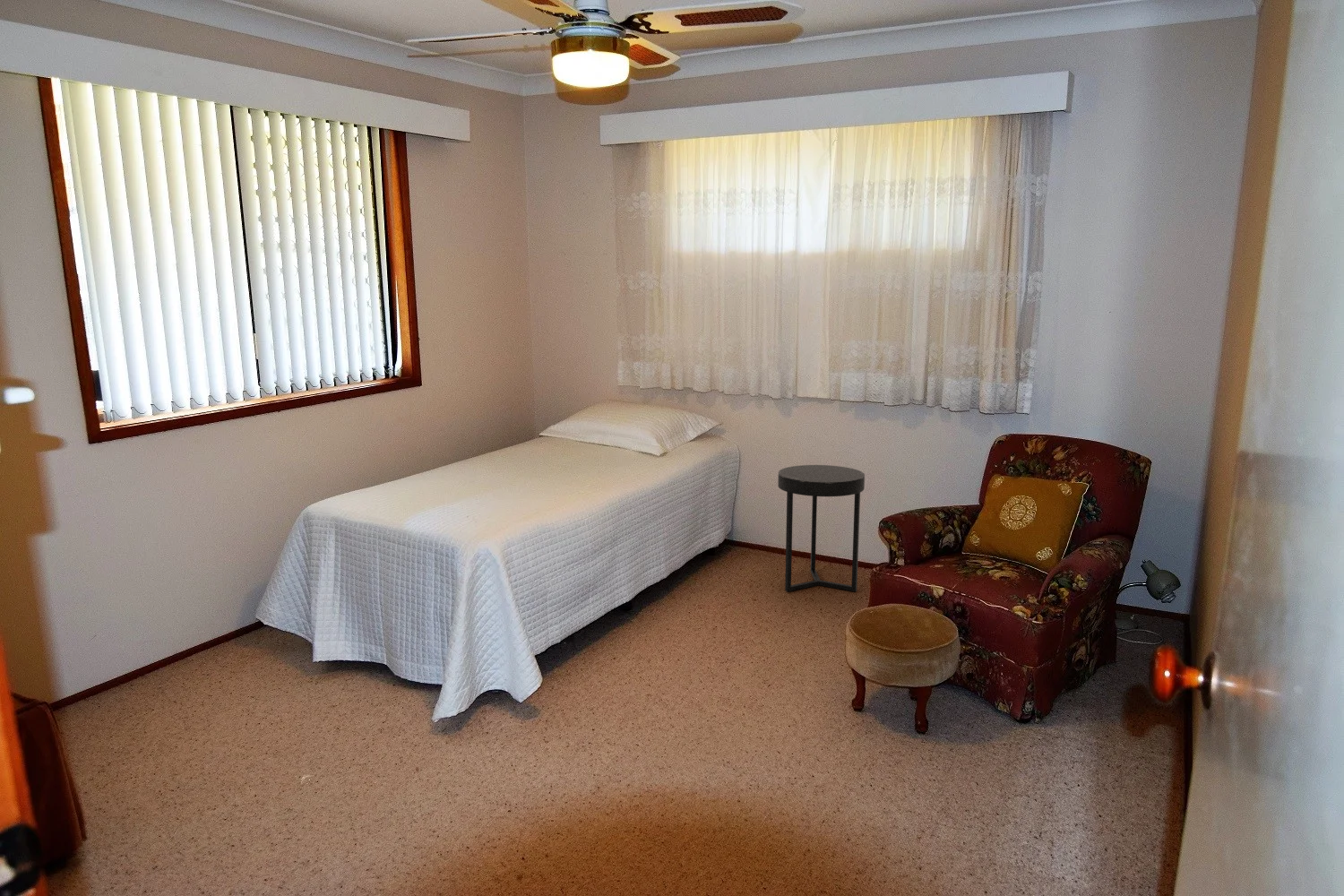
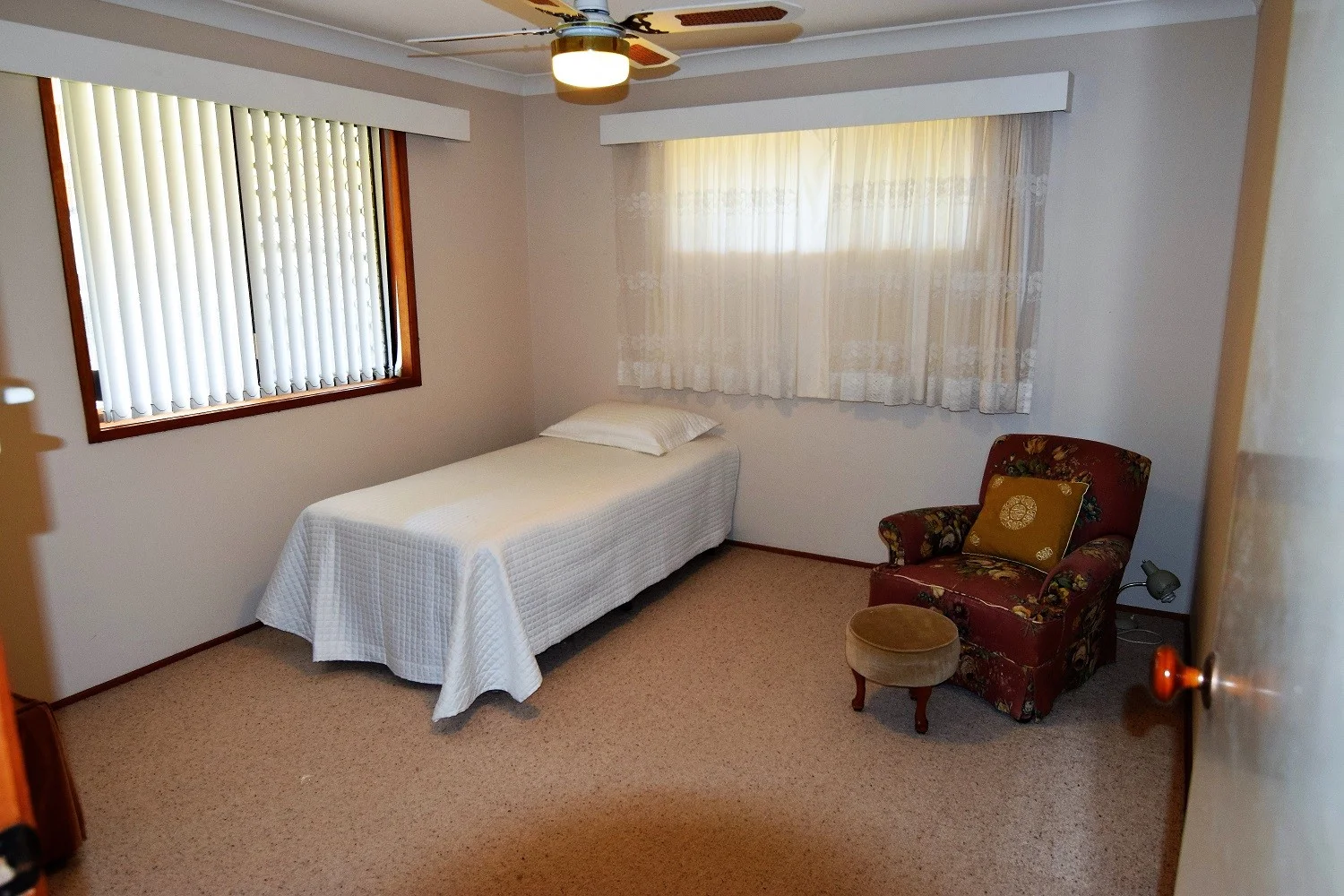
- side table (815, 529)
